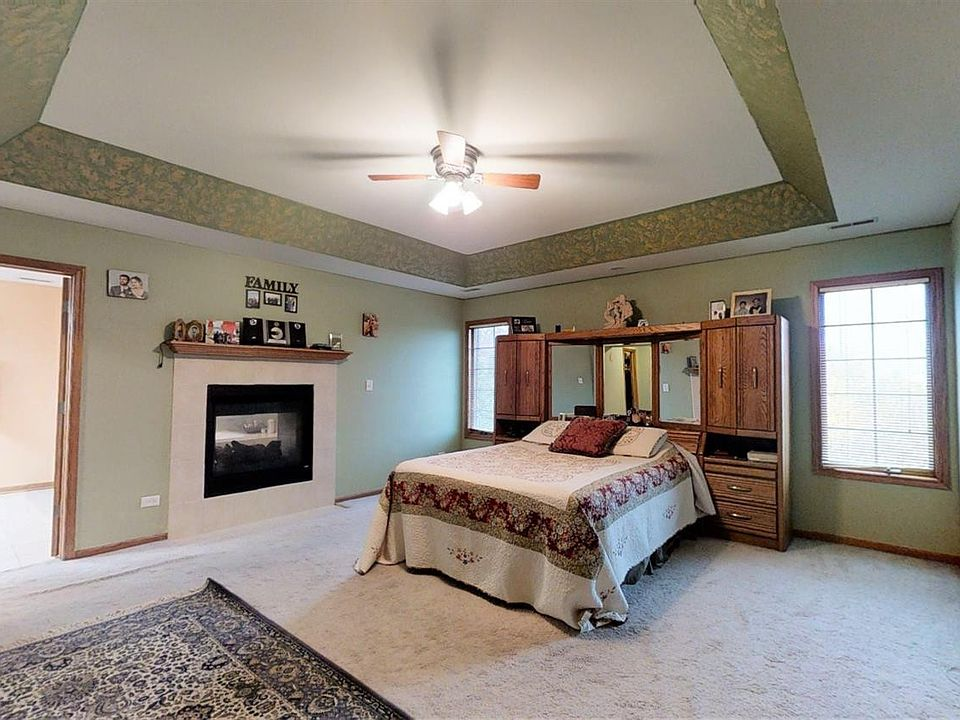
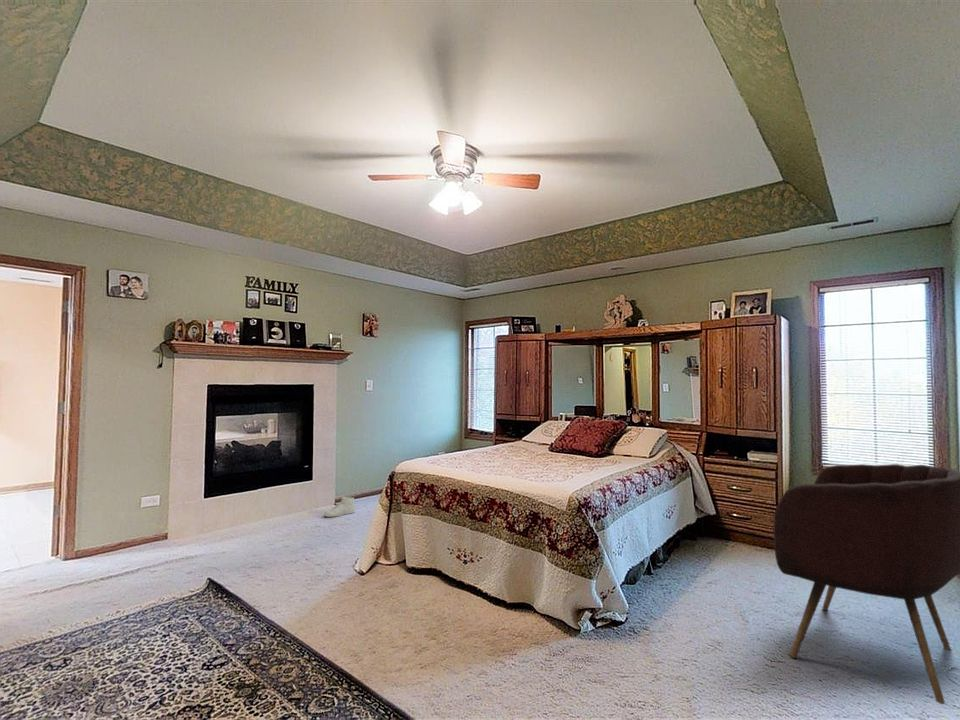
+ armchair (850, 552)
+ sneaker (339, 505)
